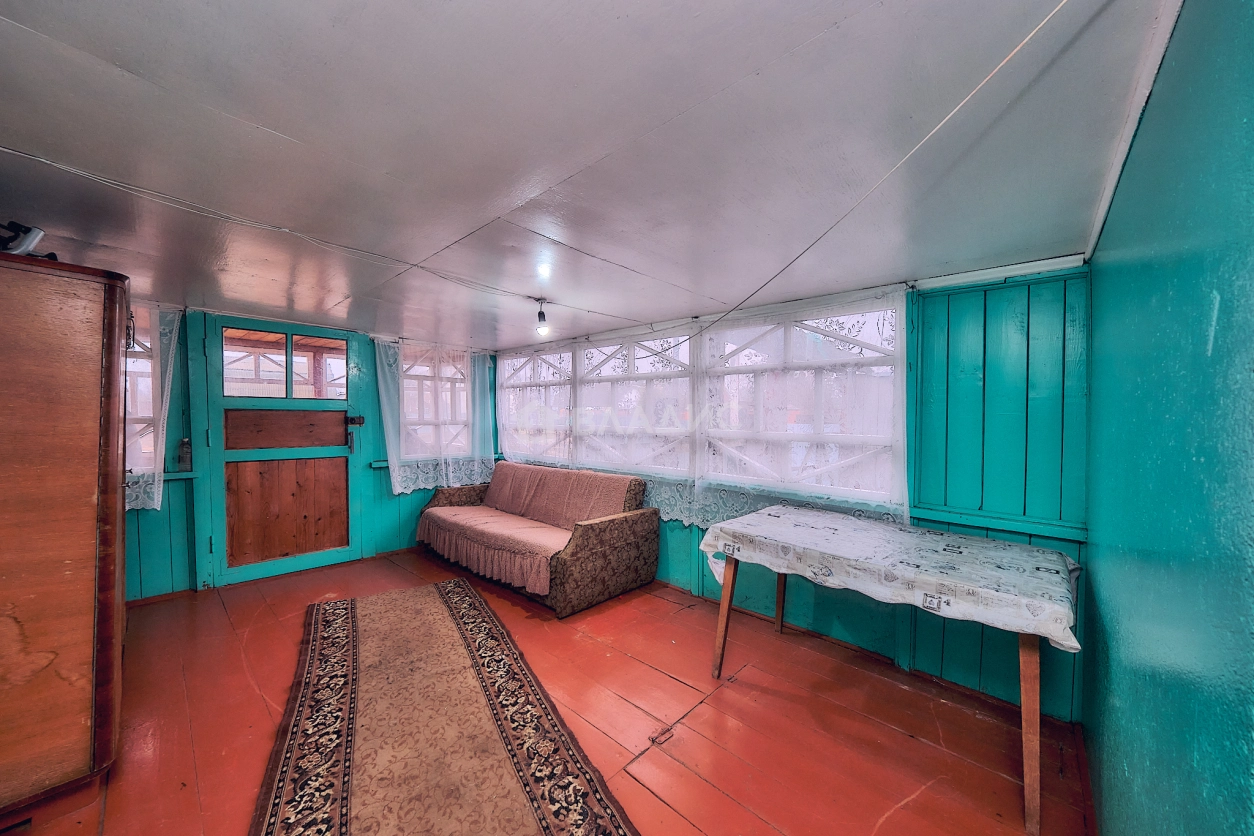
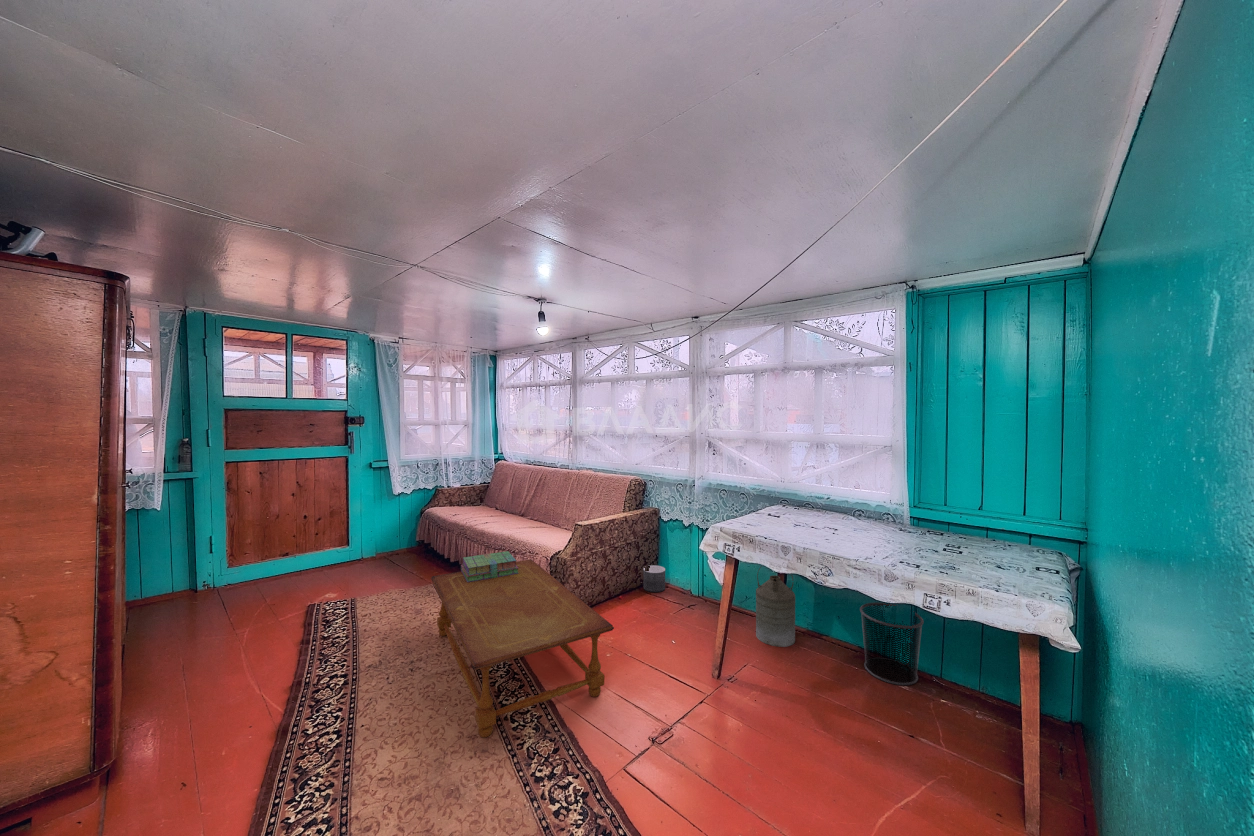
+ coffee table (510, 629)
+ waste bin (890, 643)
+ stack of books (489, 564)
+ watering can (776, 601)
+ planter (654, 578)
